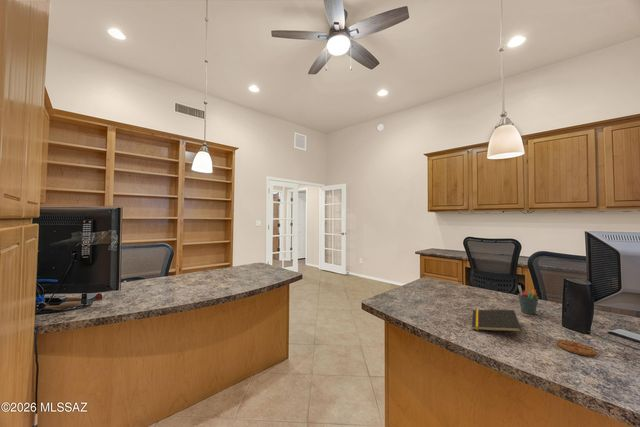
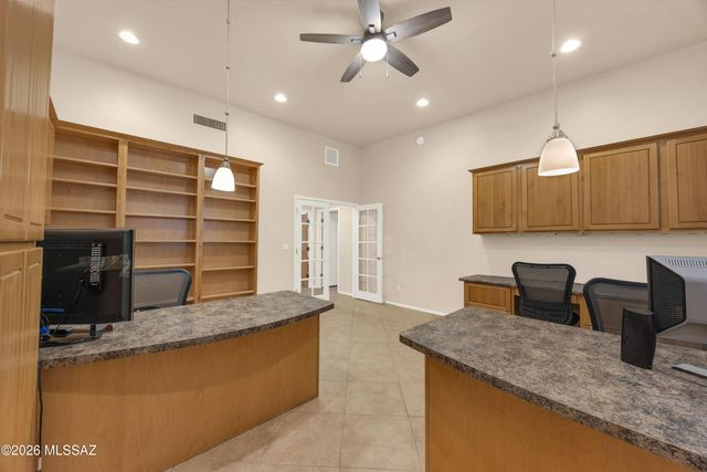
- notepad (494, 319)
- pen holder (528, 299)
- coaster (575, 347)
